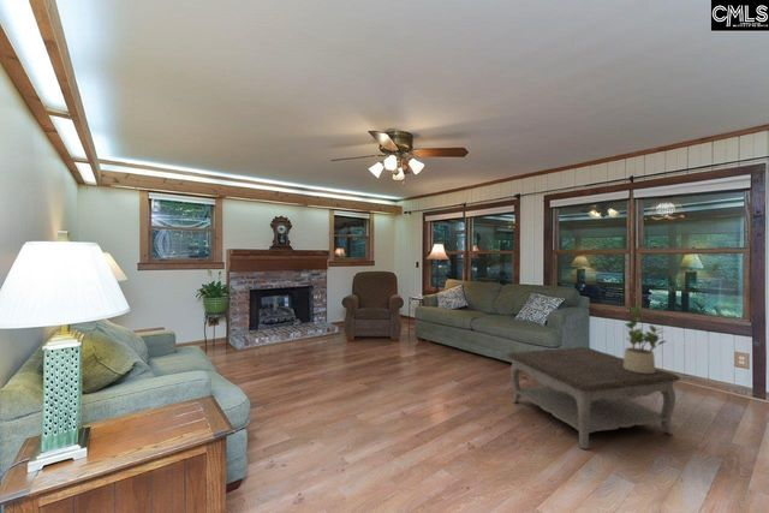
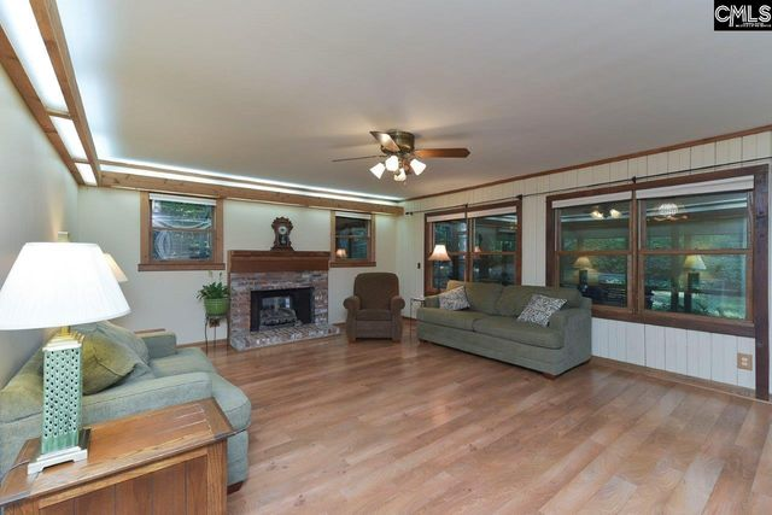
- coffee table (584, 389)
- potted plant (644, 338)
